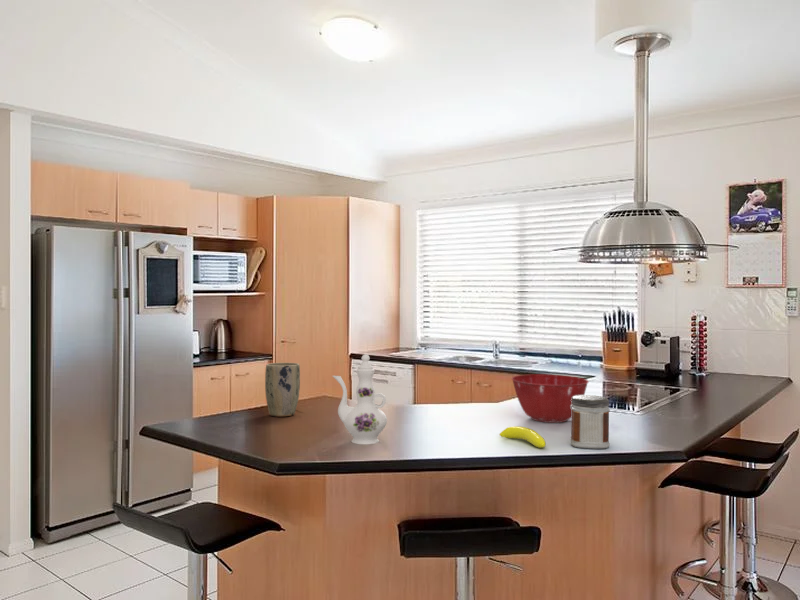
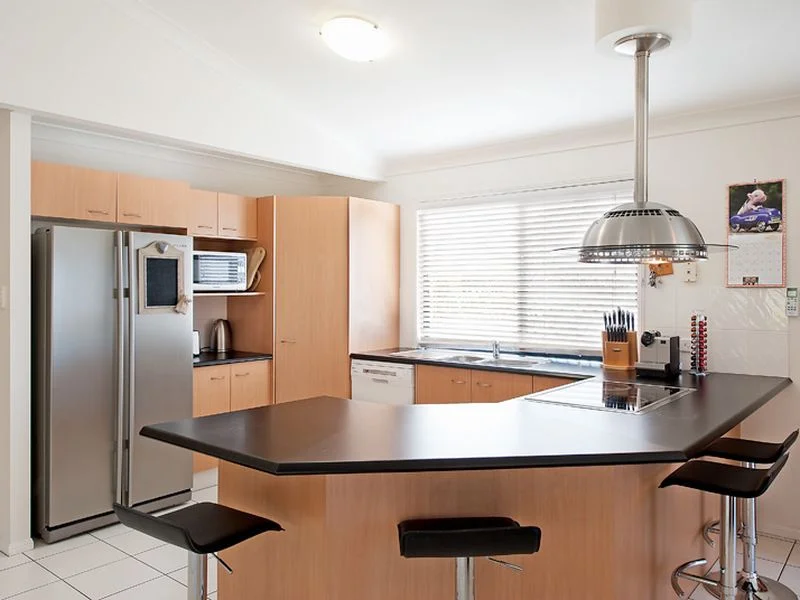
- mixing bowl (549, 399)
- jar (589, 420)
- chinaware (359, 398)
- banana (523, 436)
- plant pot (282, 389)
